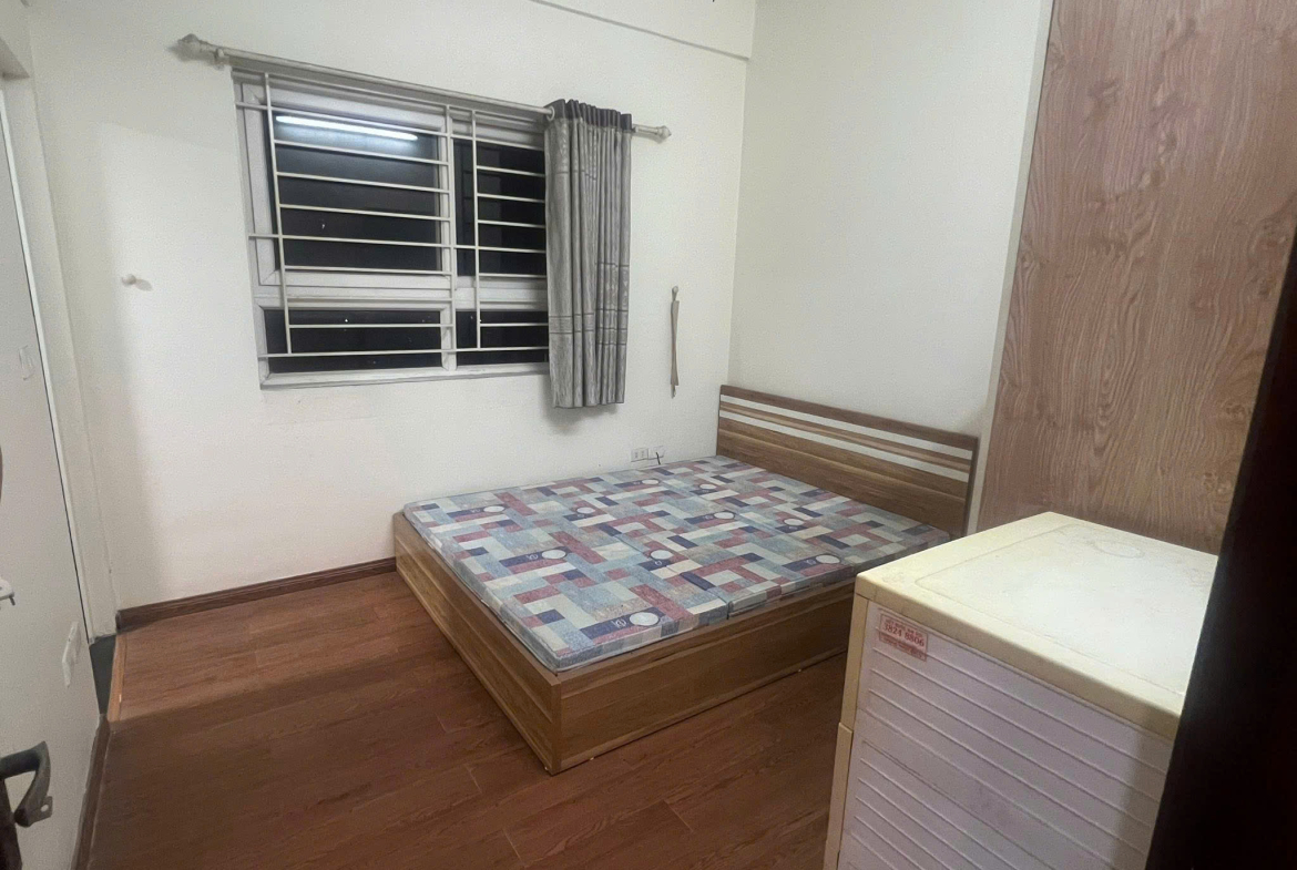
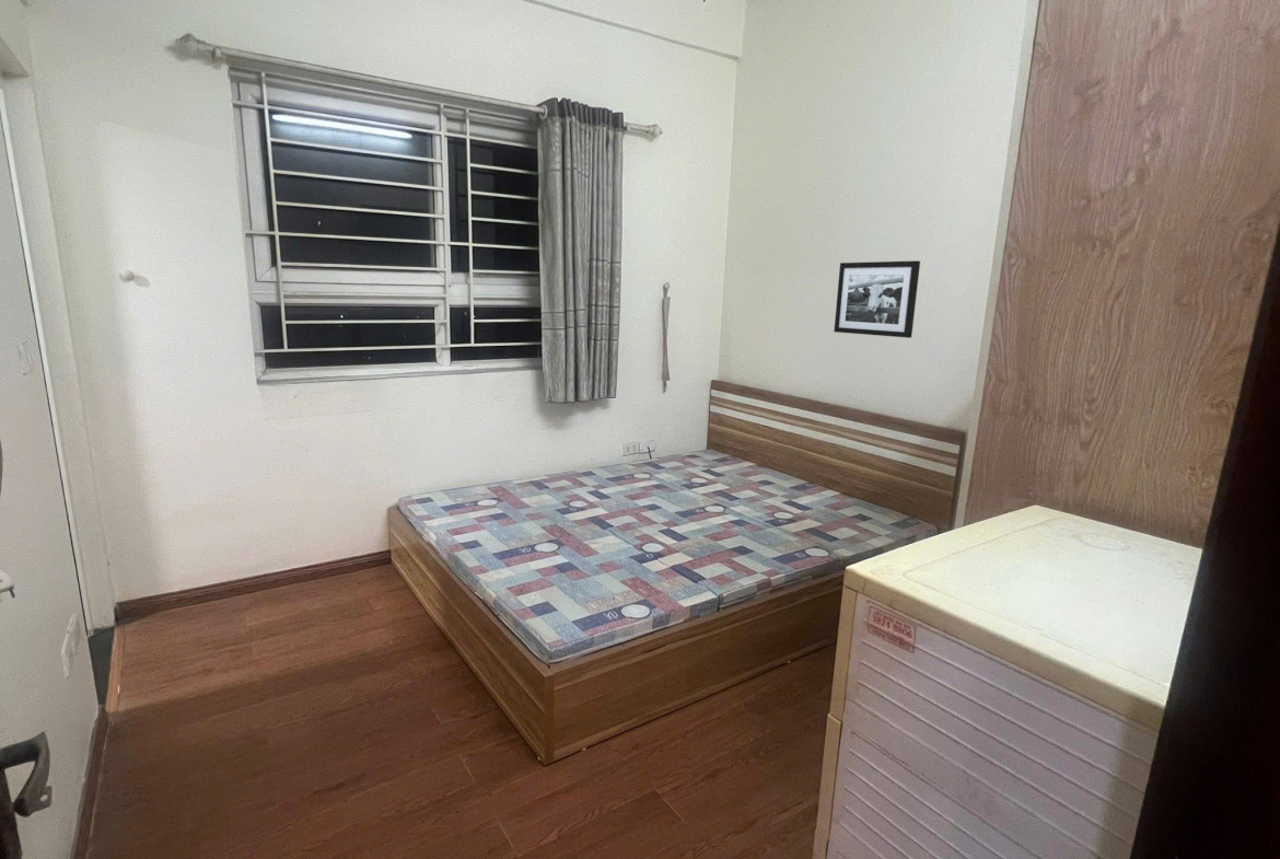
+ picture frame (874, 299)
